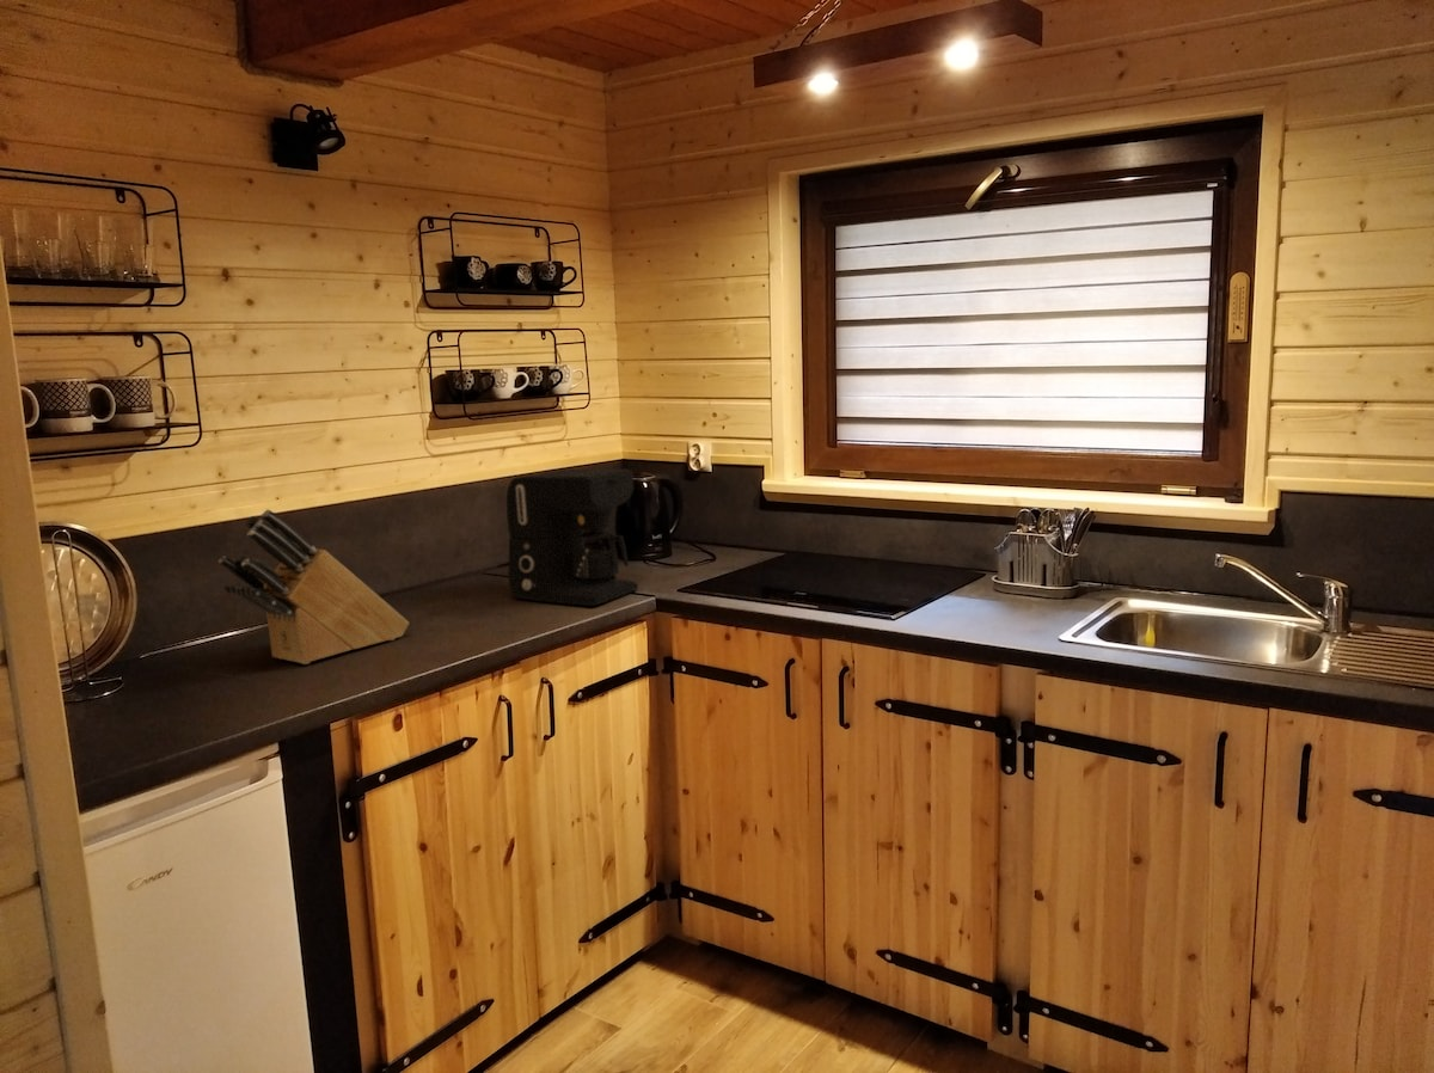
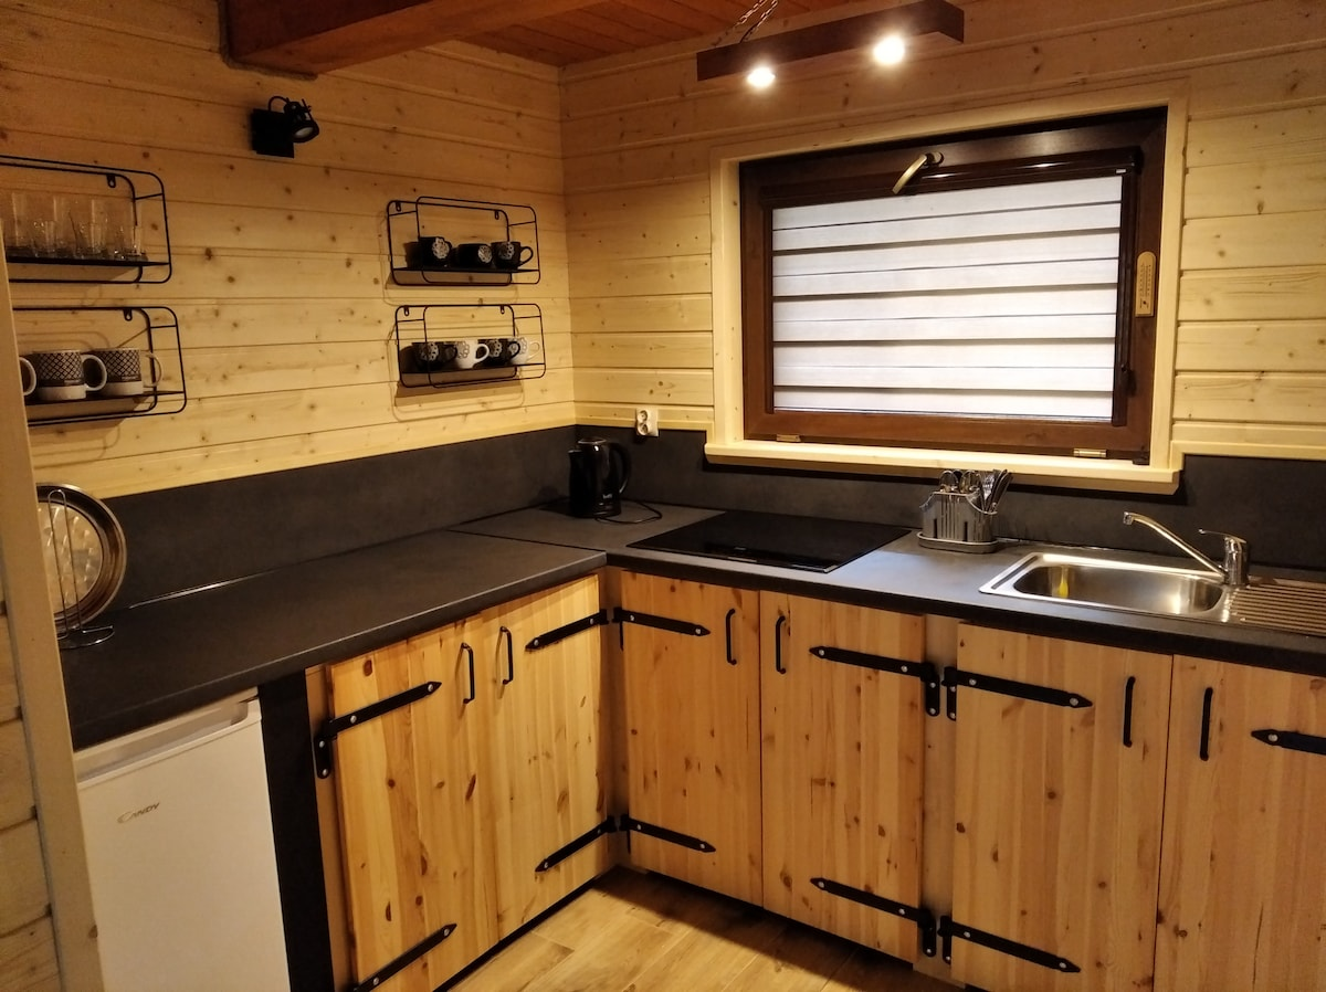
- coffee maker (575, 534)
- knife block (315, 577)
